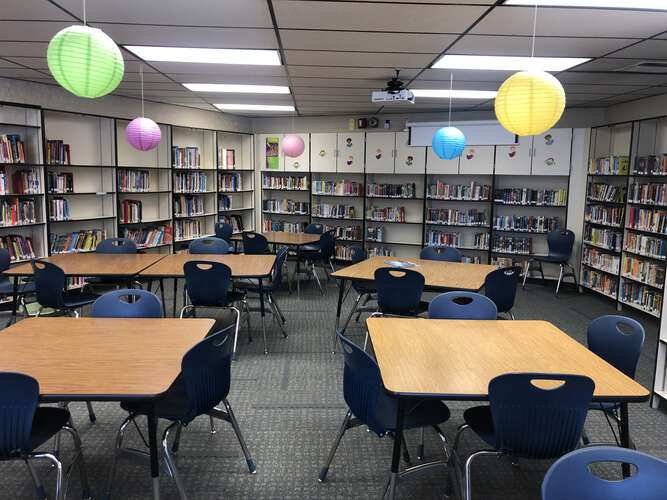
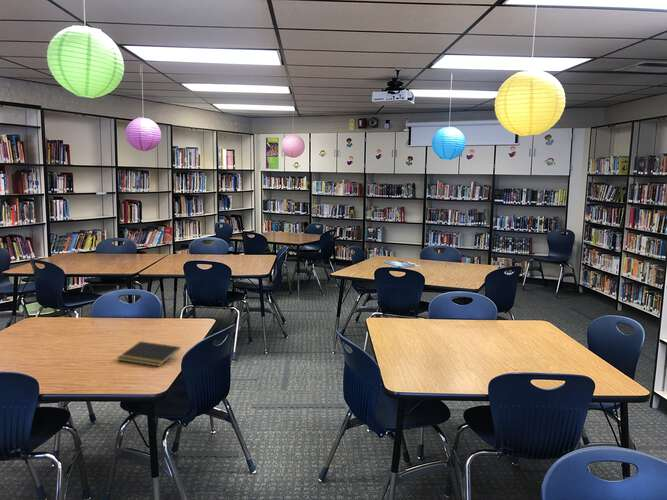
+ notepad (149, 353)
